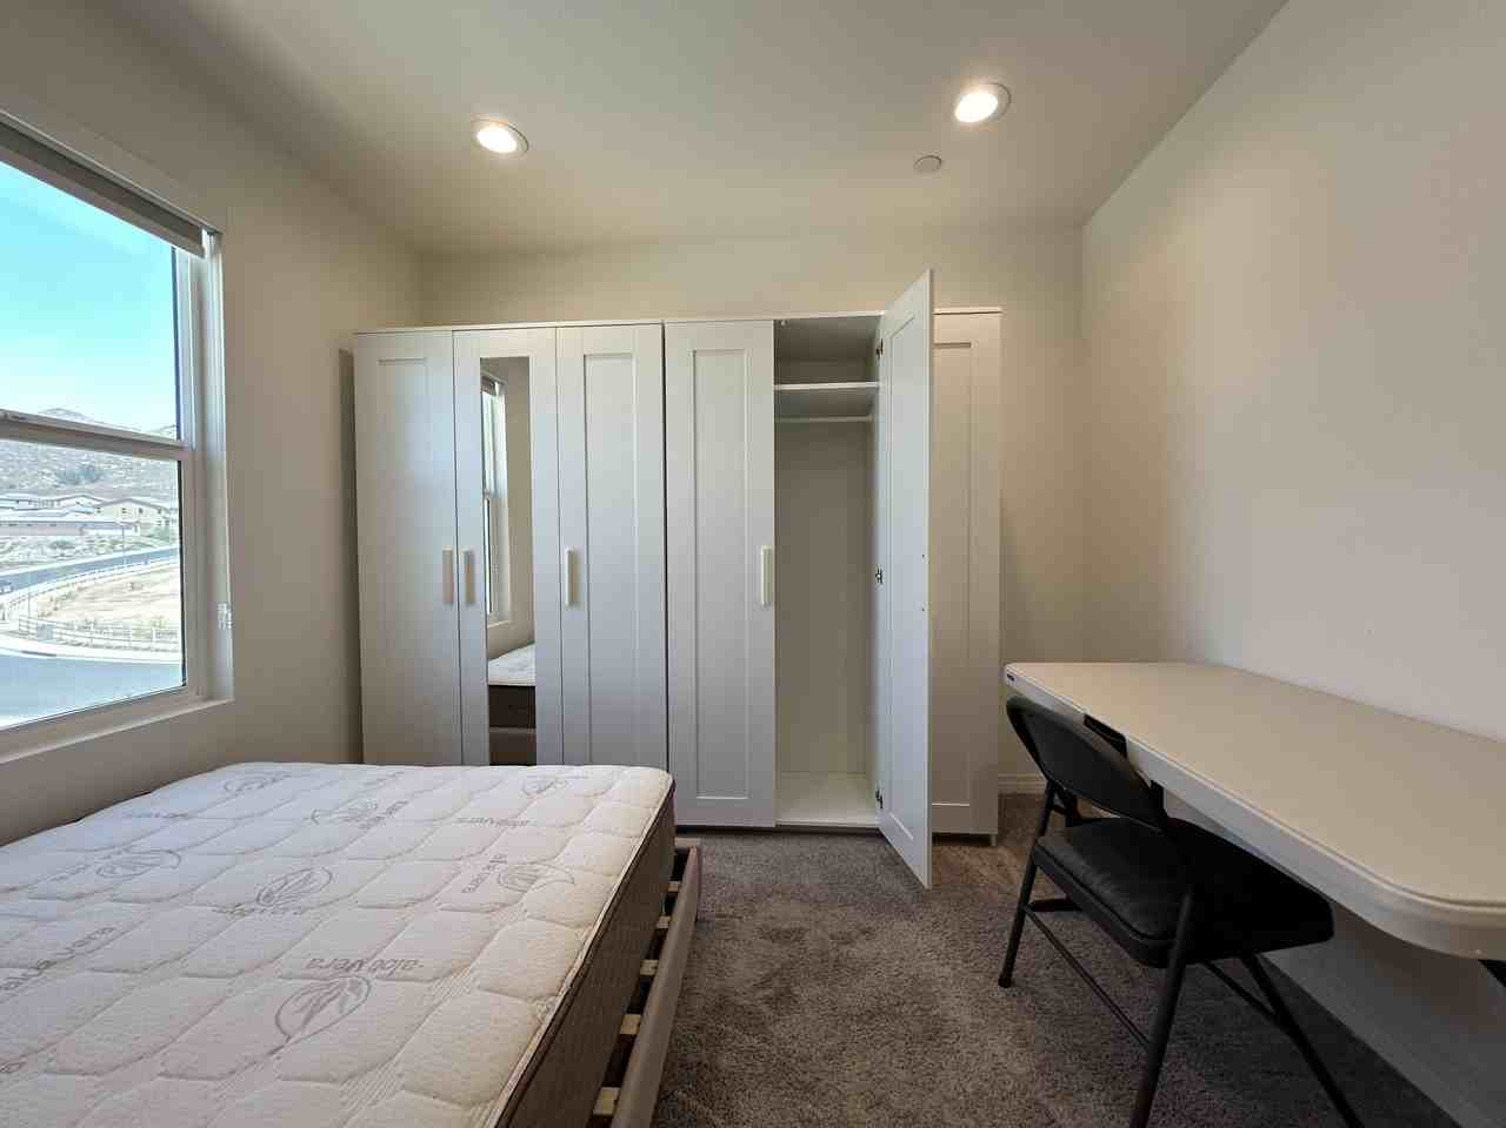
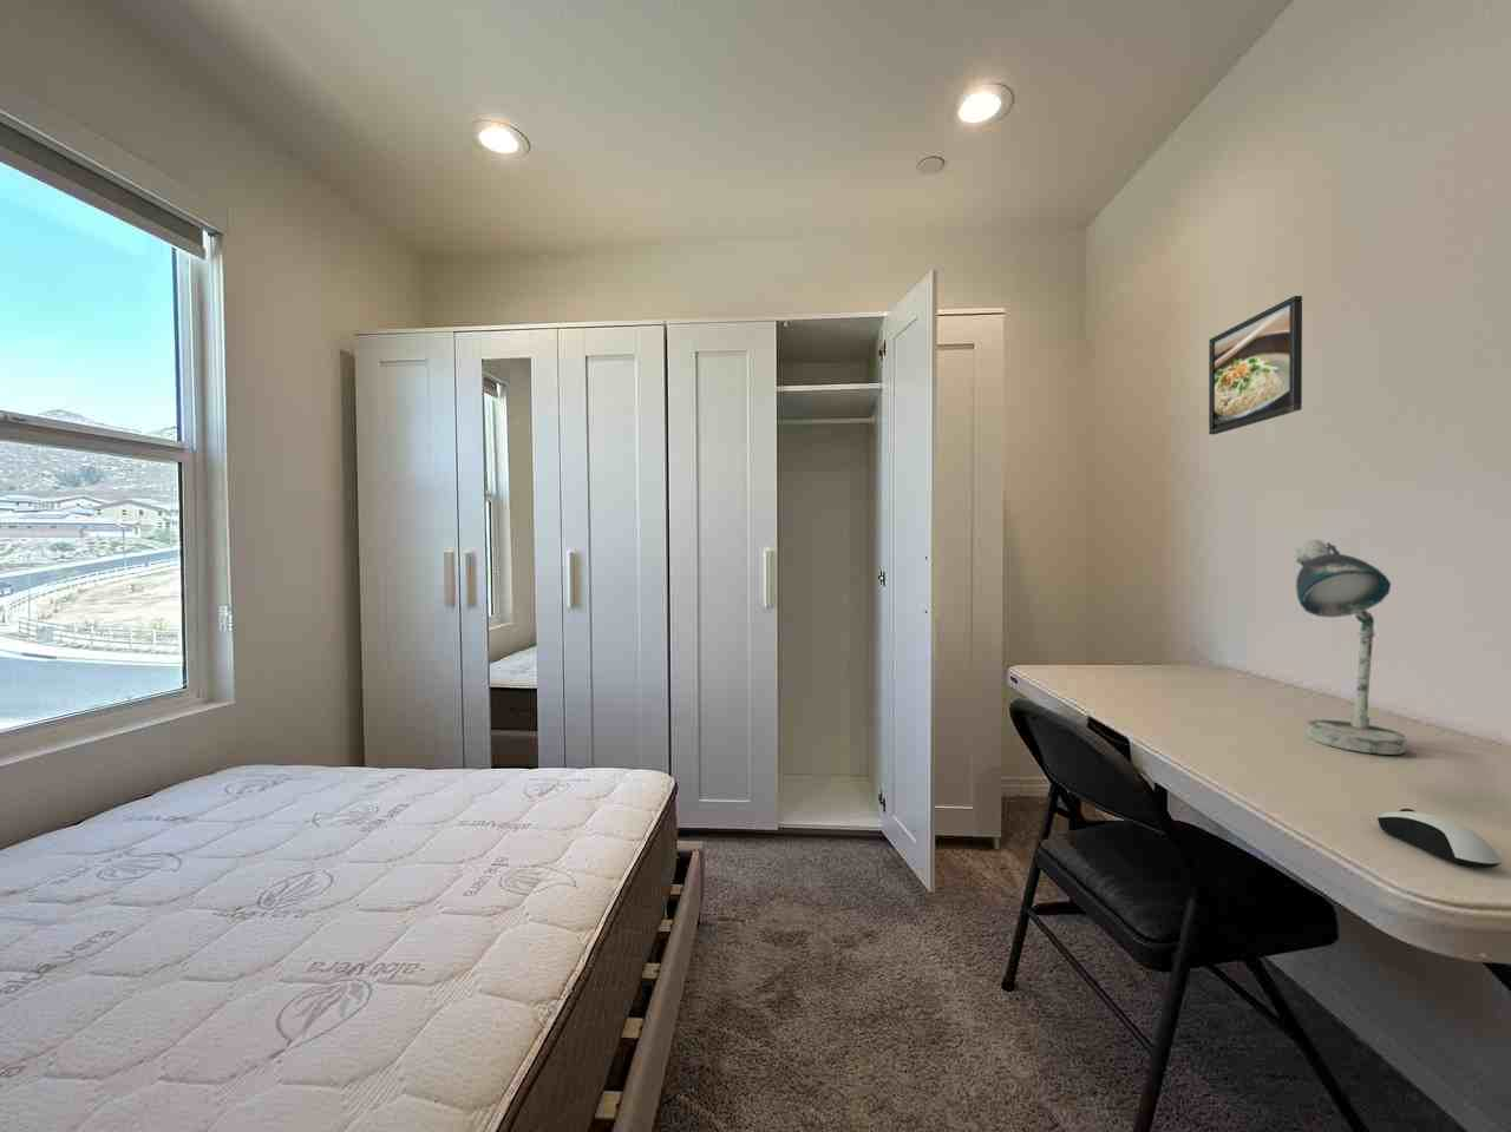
+ desk lamp (1360, 643)
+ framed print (1252, 371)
+ computer mouse (1436, 831)
